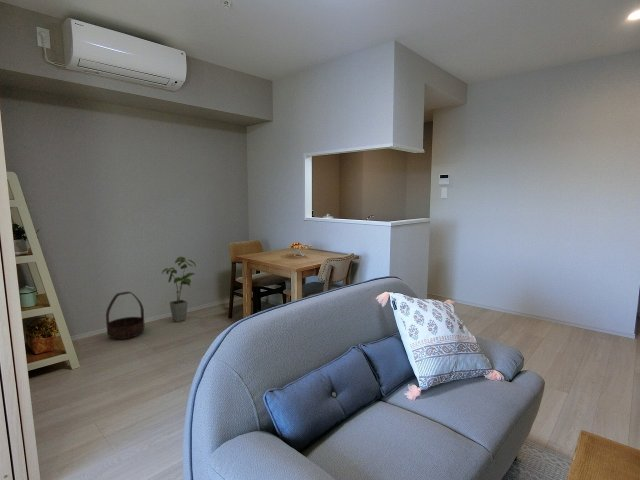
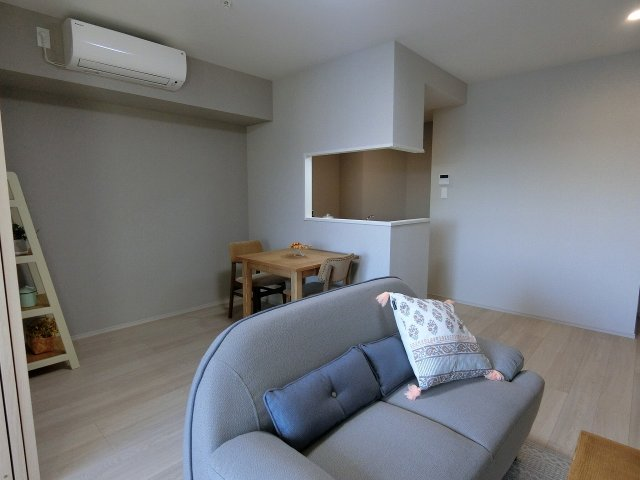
- basket (125, 317)
- house plant (181, 288)
